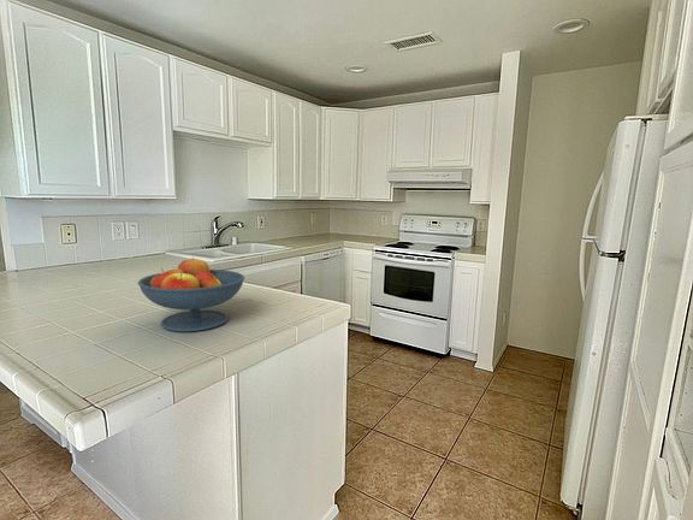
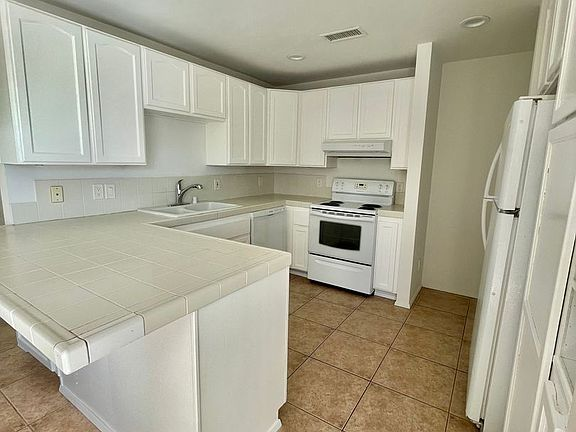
- fruit bowl (194, 291)
